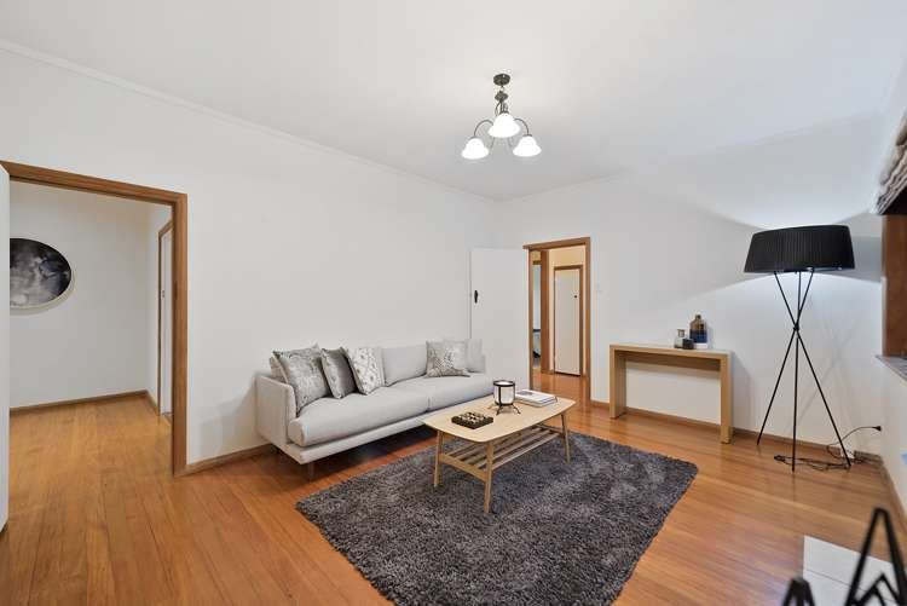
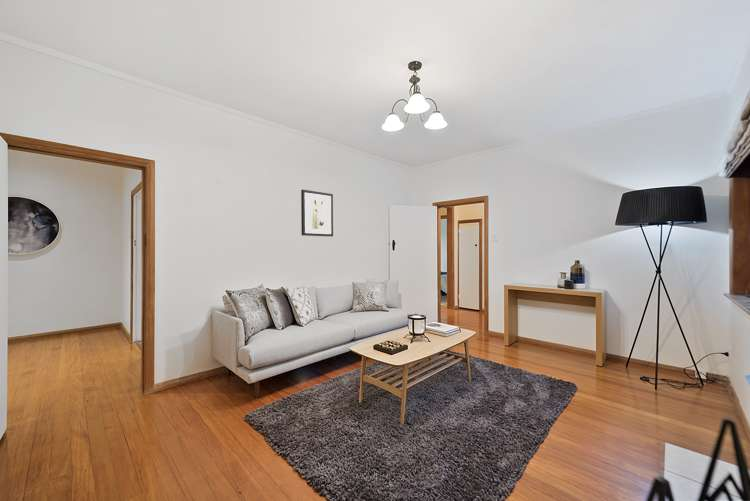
+ wall art (317, 214)
